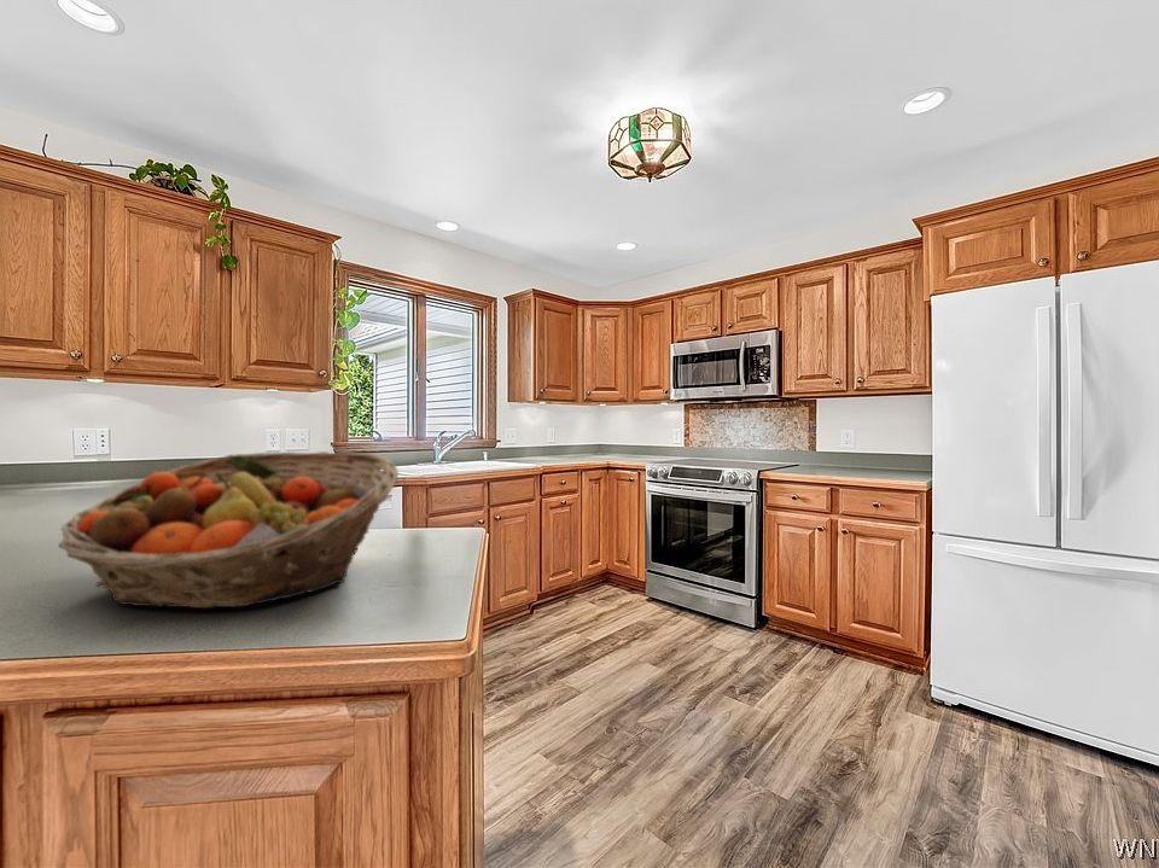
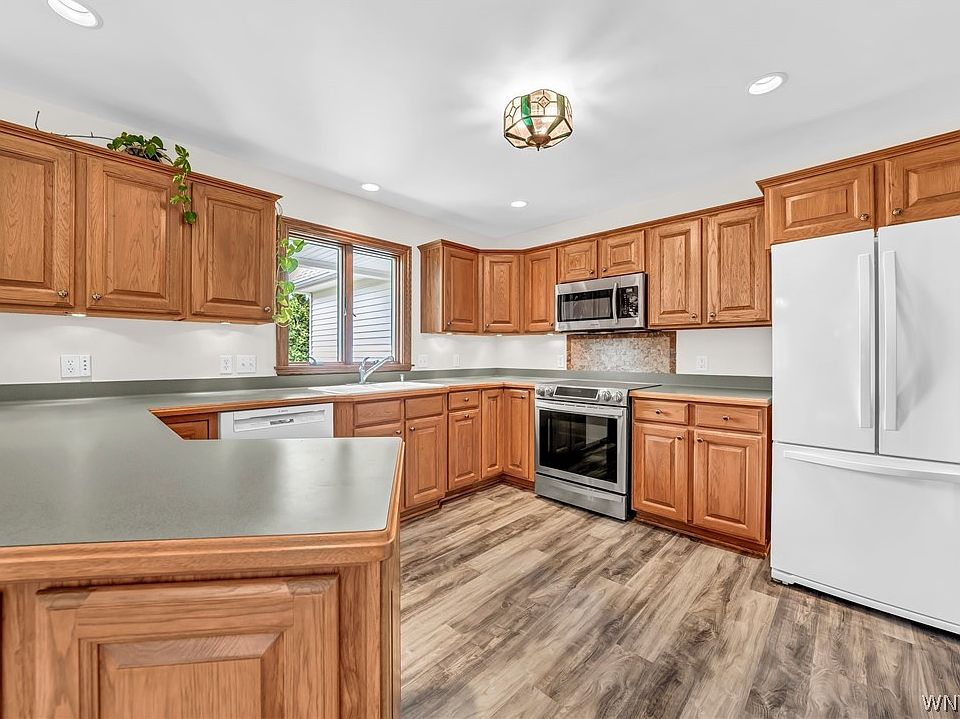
- fruit basket (247, 515)
